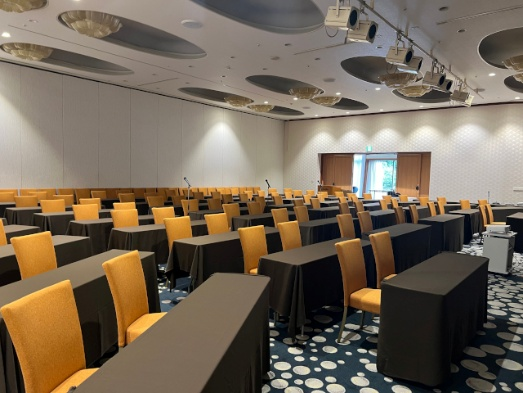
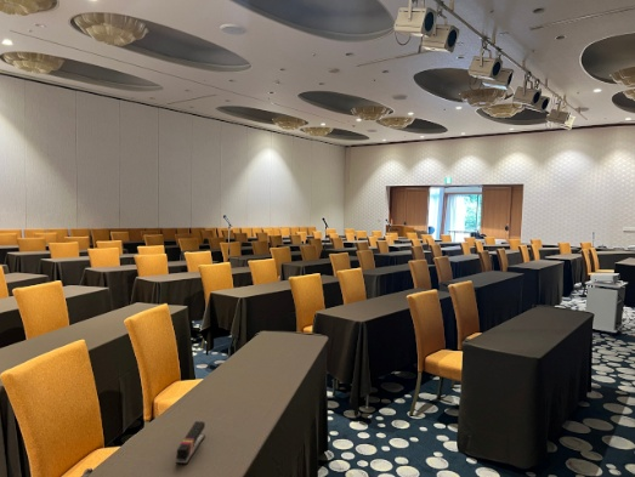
+ stapler (191, 441)
